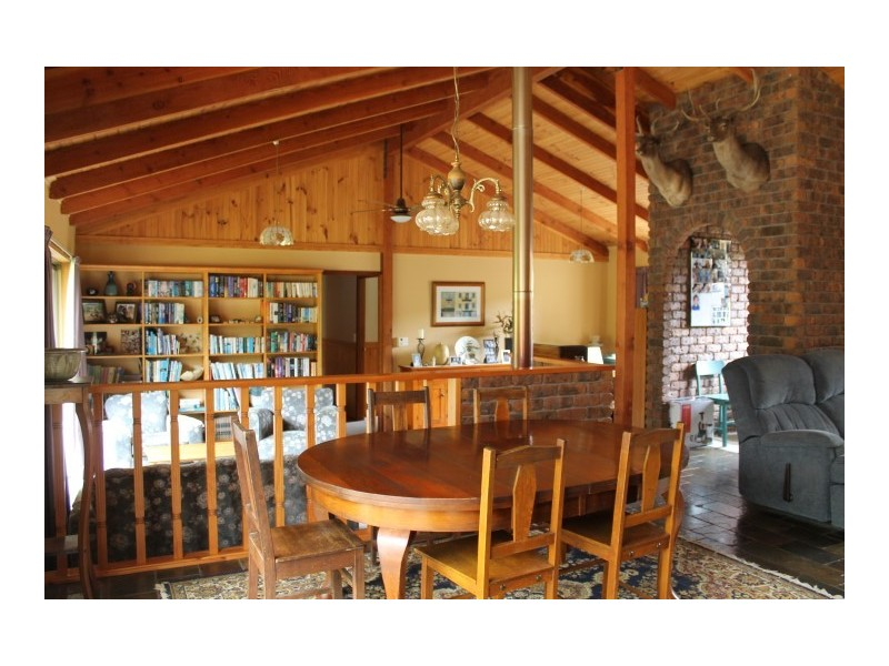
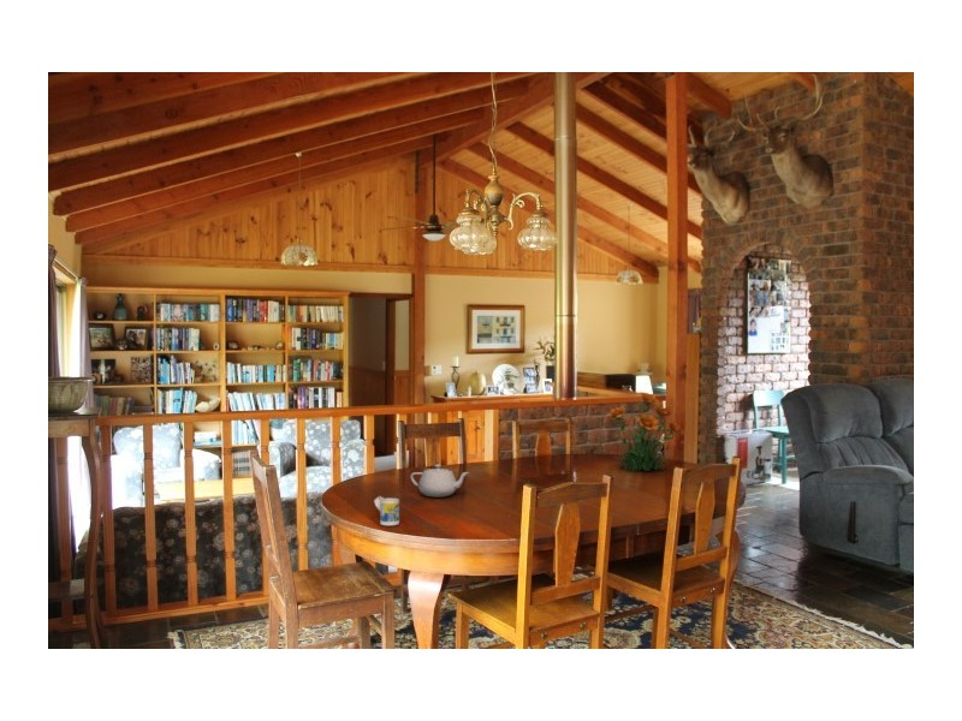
+ teapot (439, 479)
+ flower plant (643, 429)
+ cup (386, 510)
